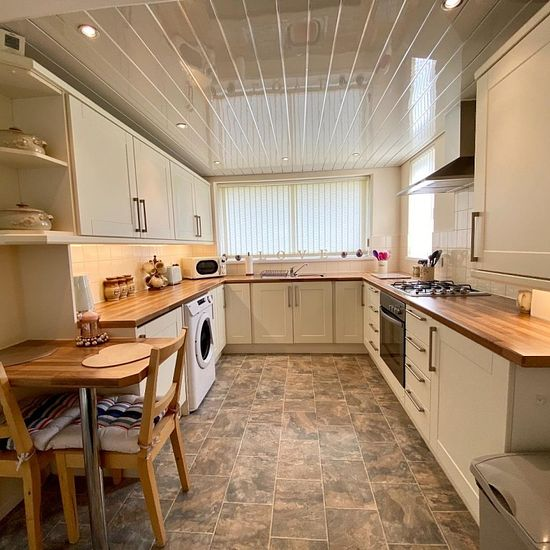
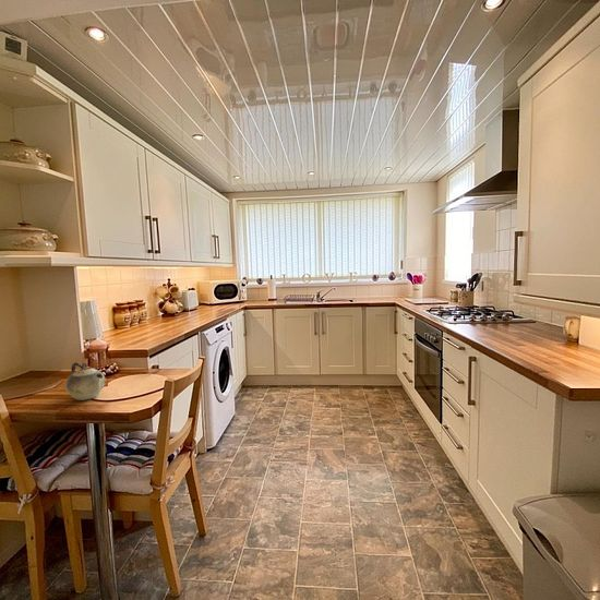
+ teapot (86, 380)
